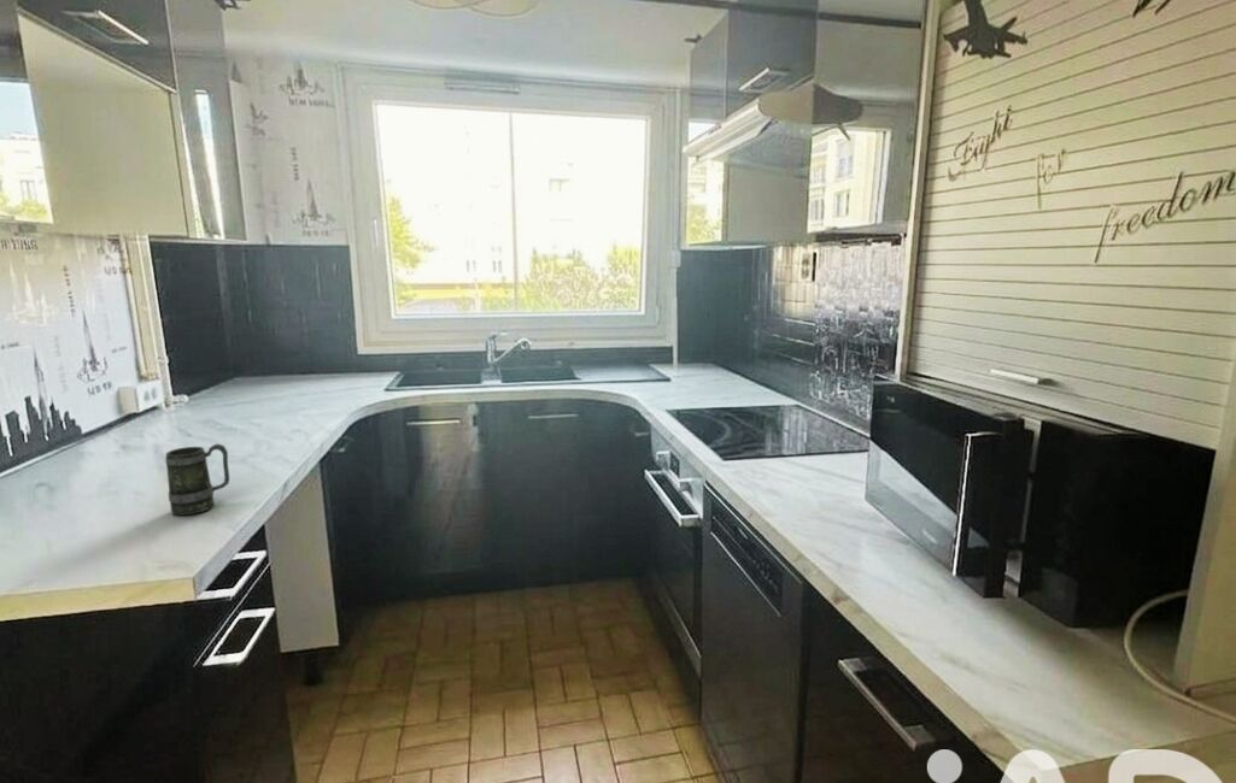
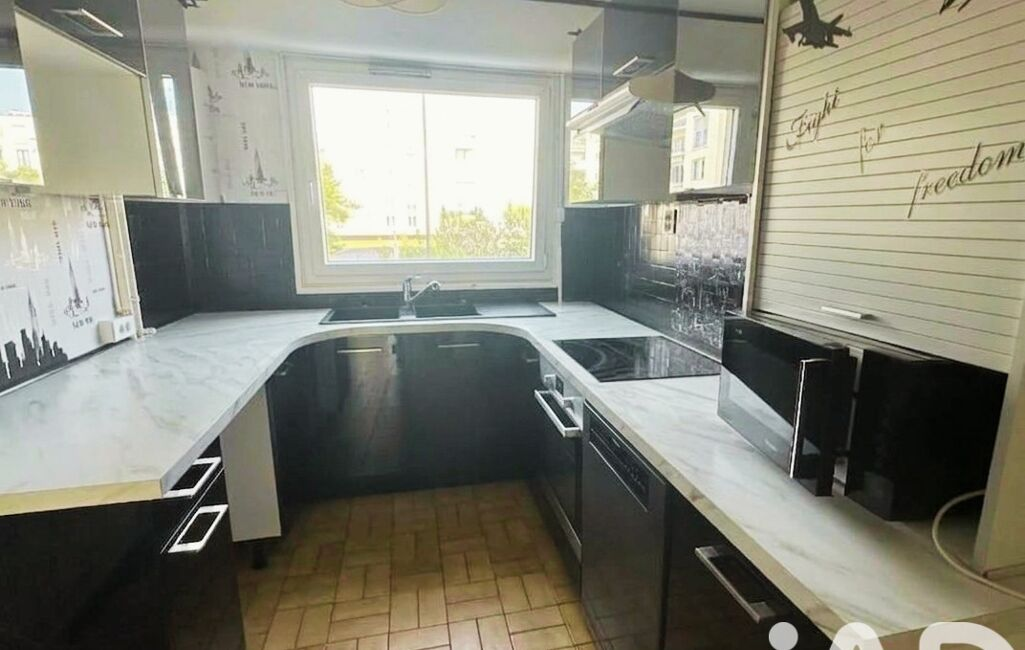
- mug (199, 477)
